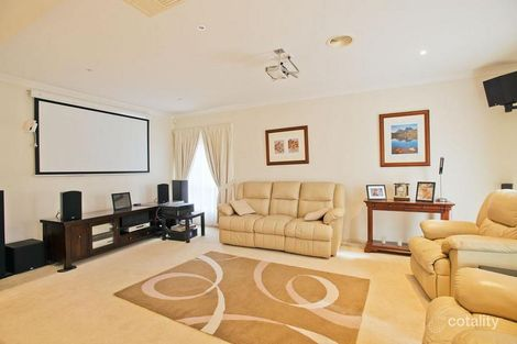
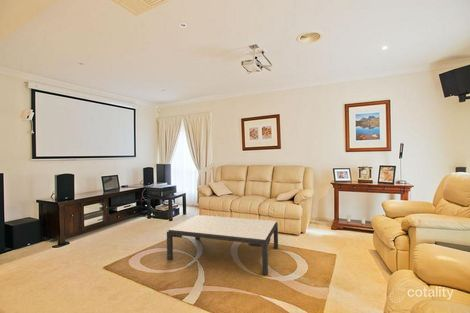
+ coffee table (225, 239)
